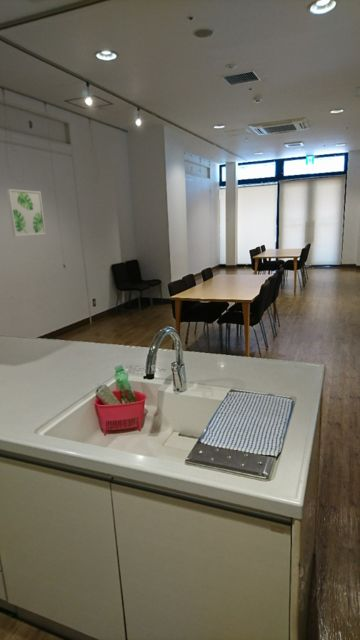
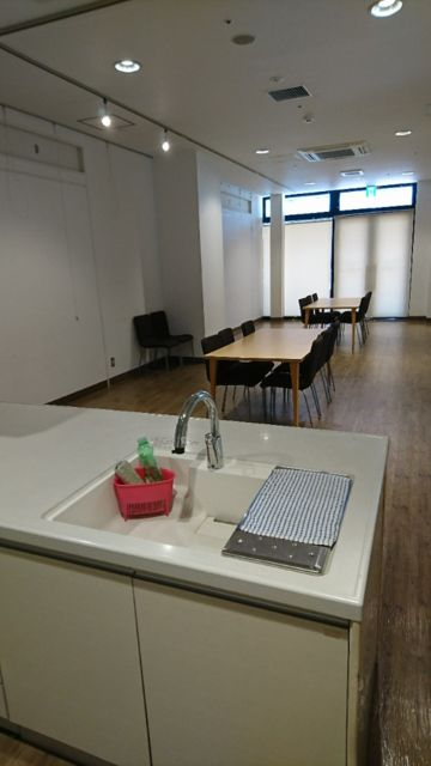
- wall art (27, 213)
